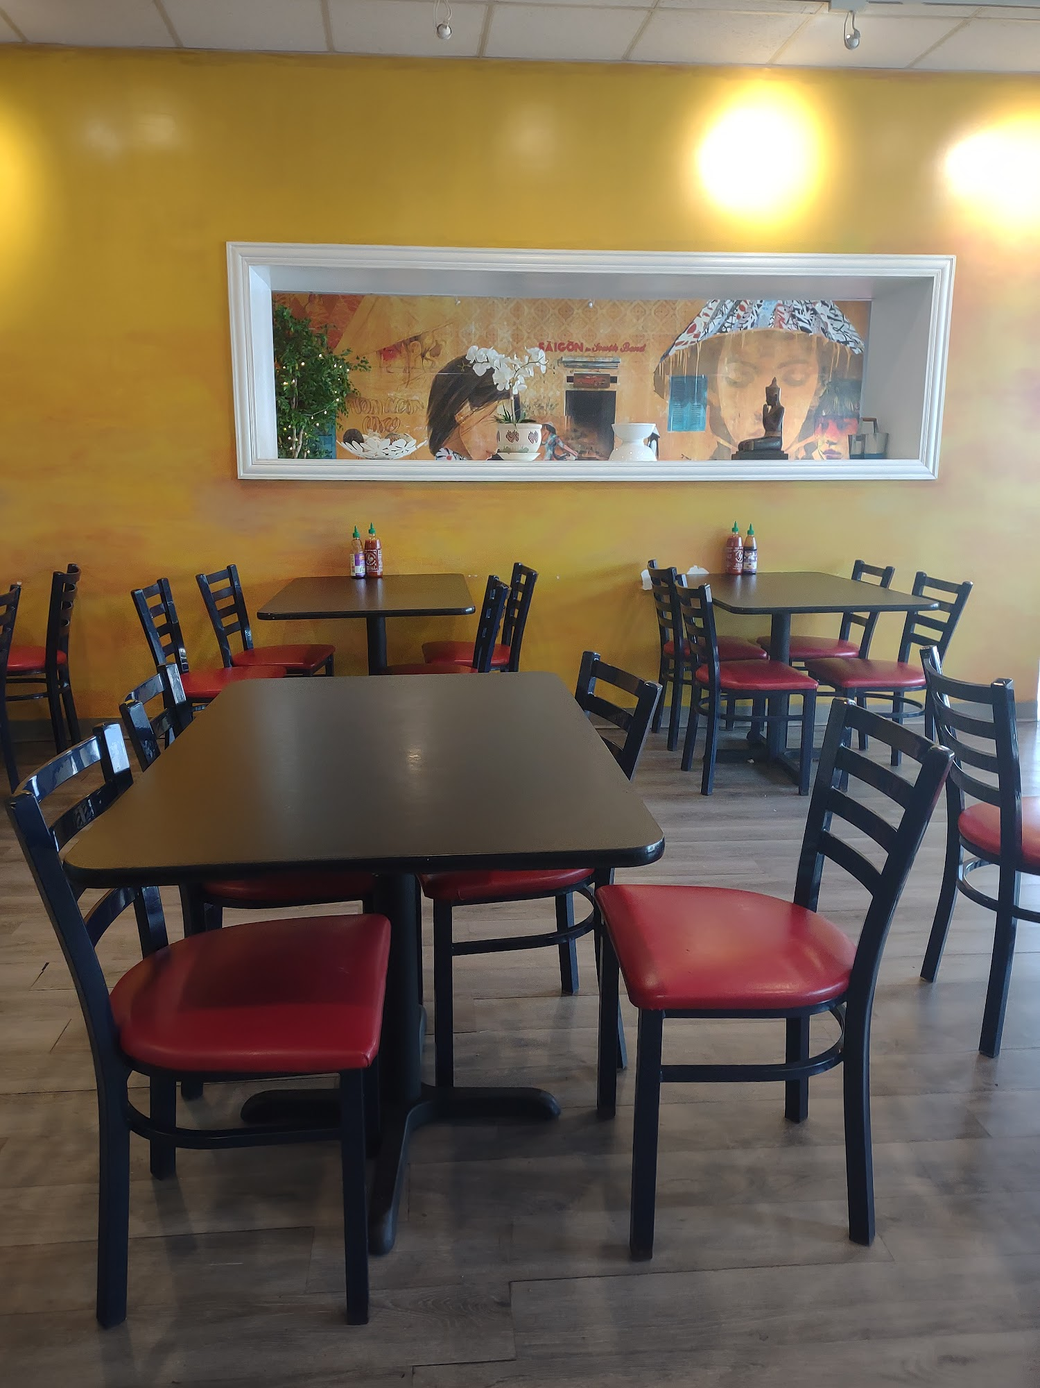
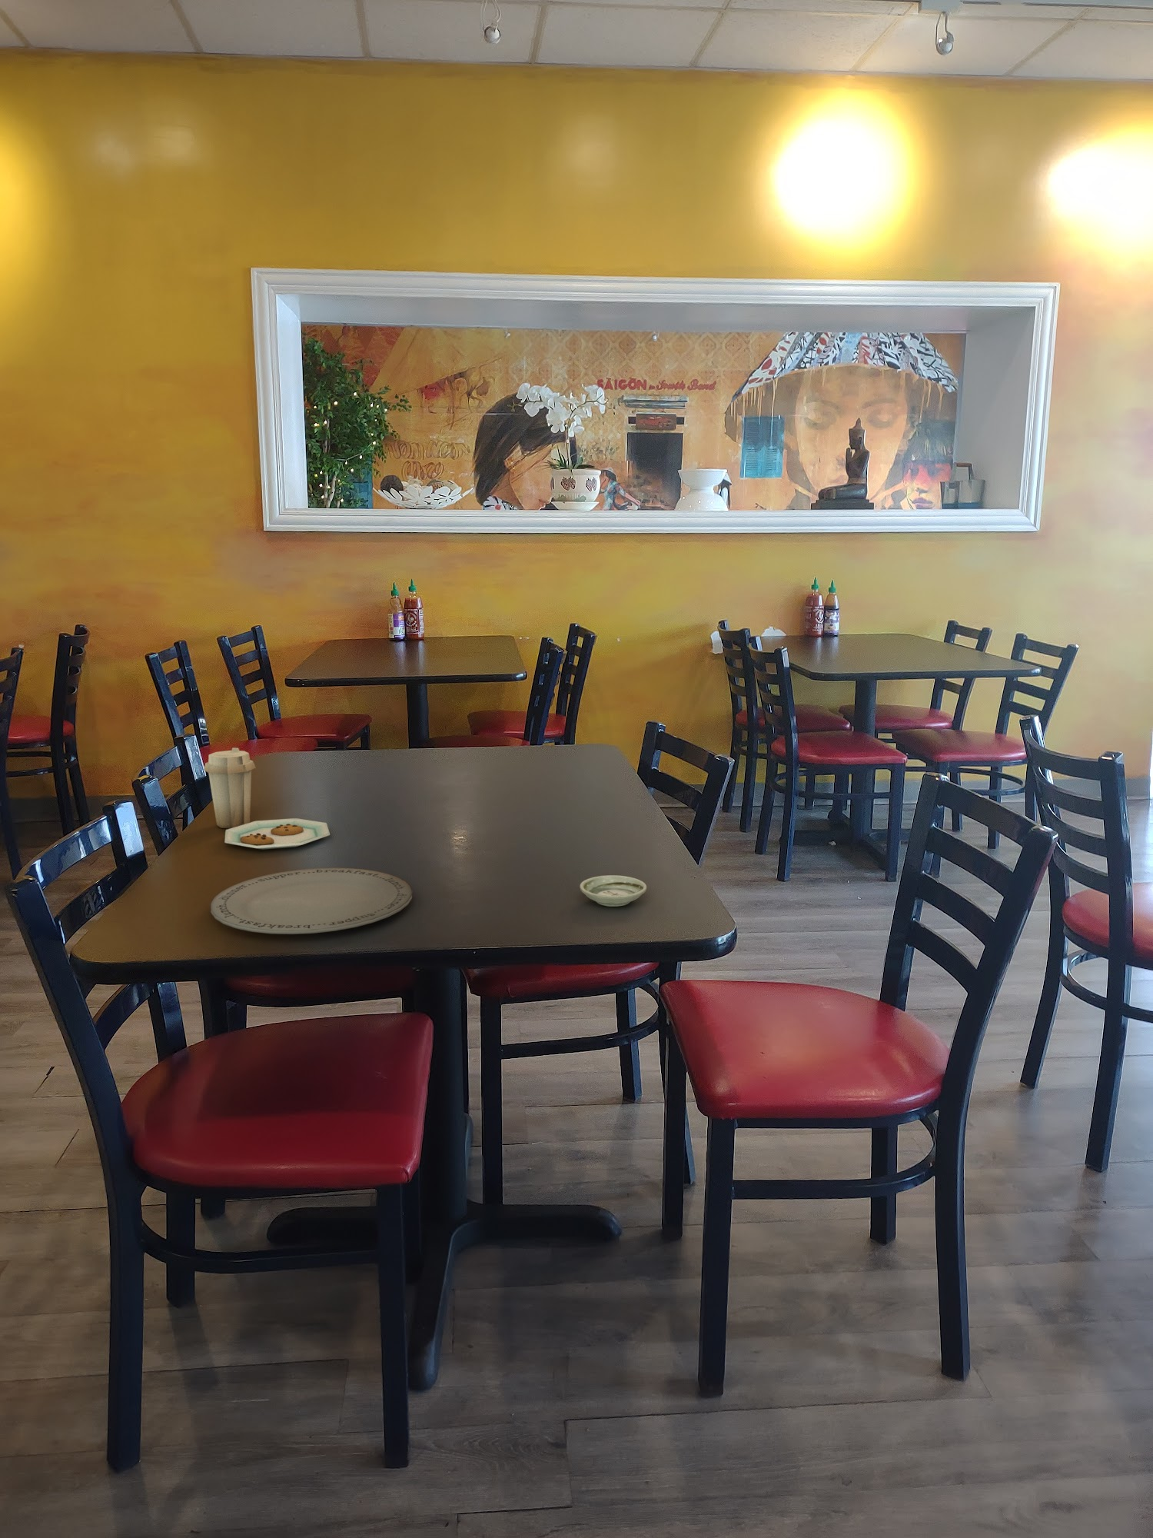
+ plate (314, 901)
+ saucer (613, 893)
+ plate (249, 796)
